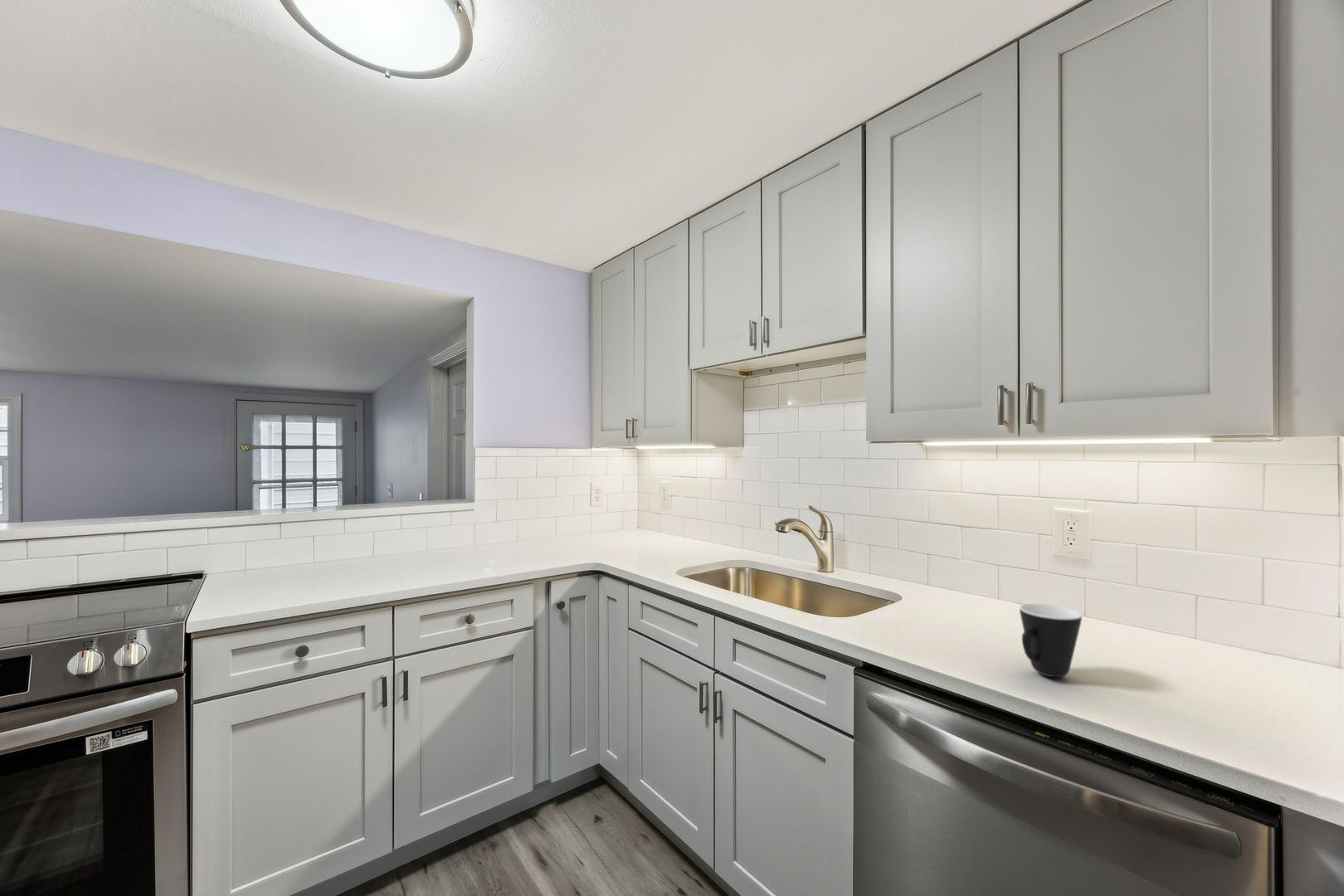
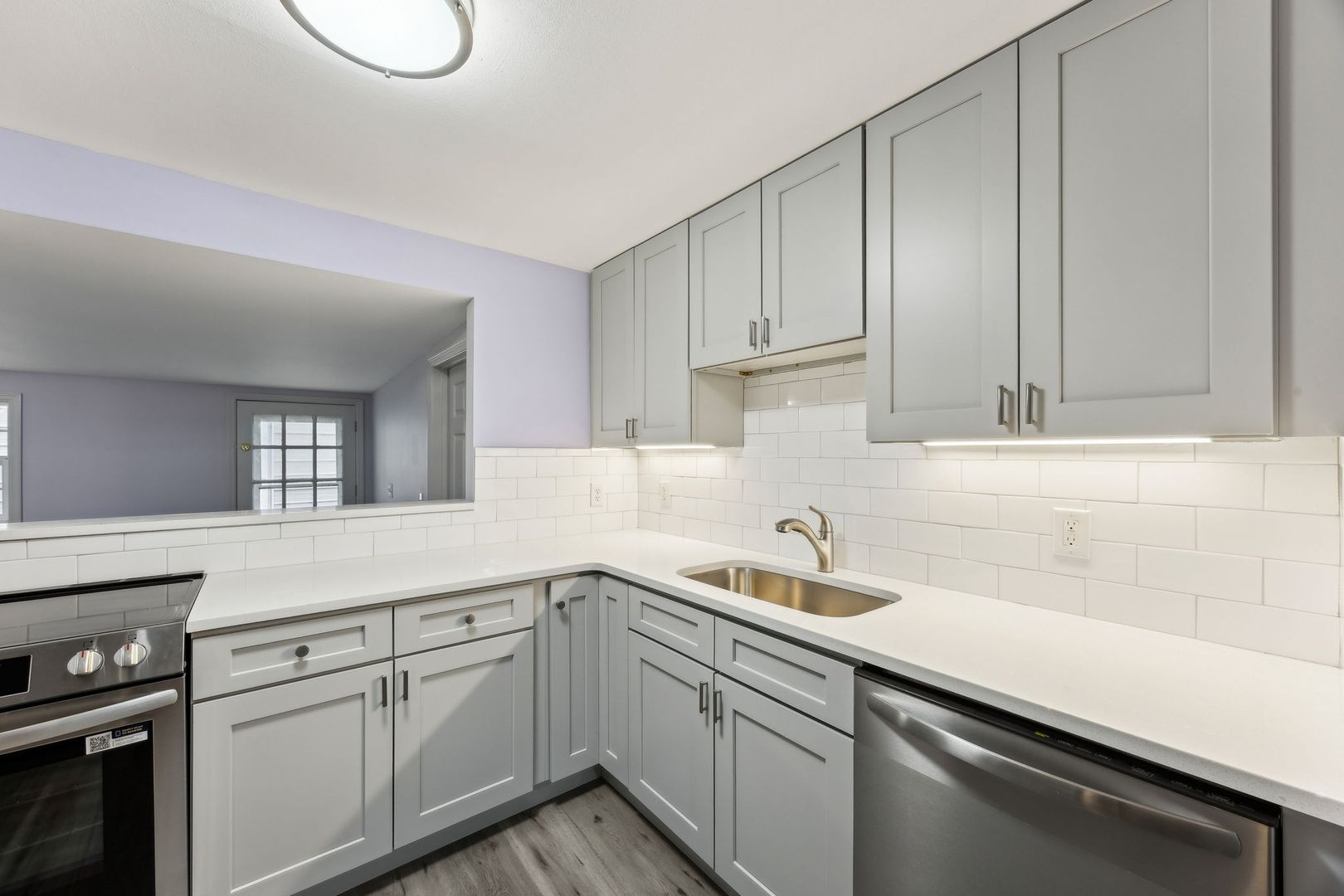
- mug (1045, 643)
